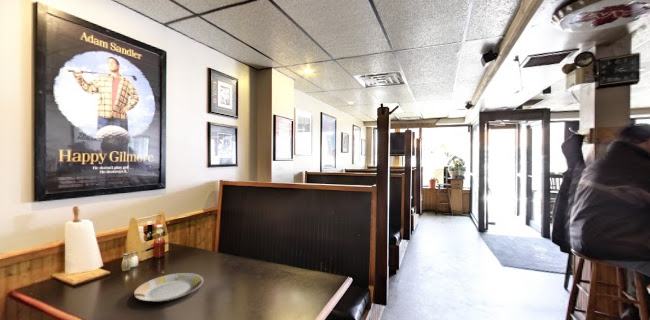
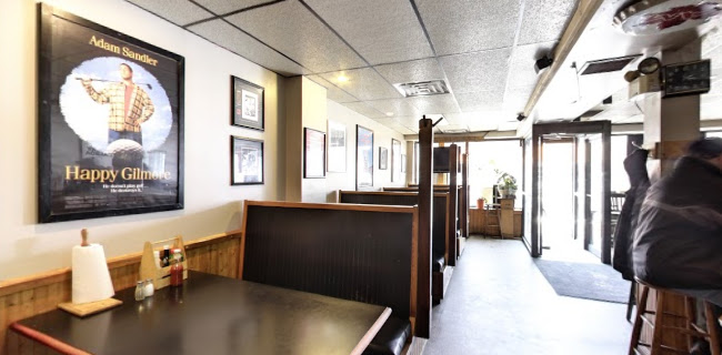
- plate (170, 287)
